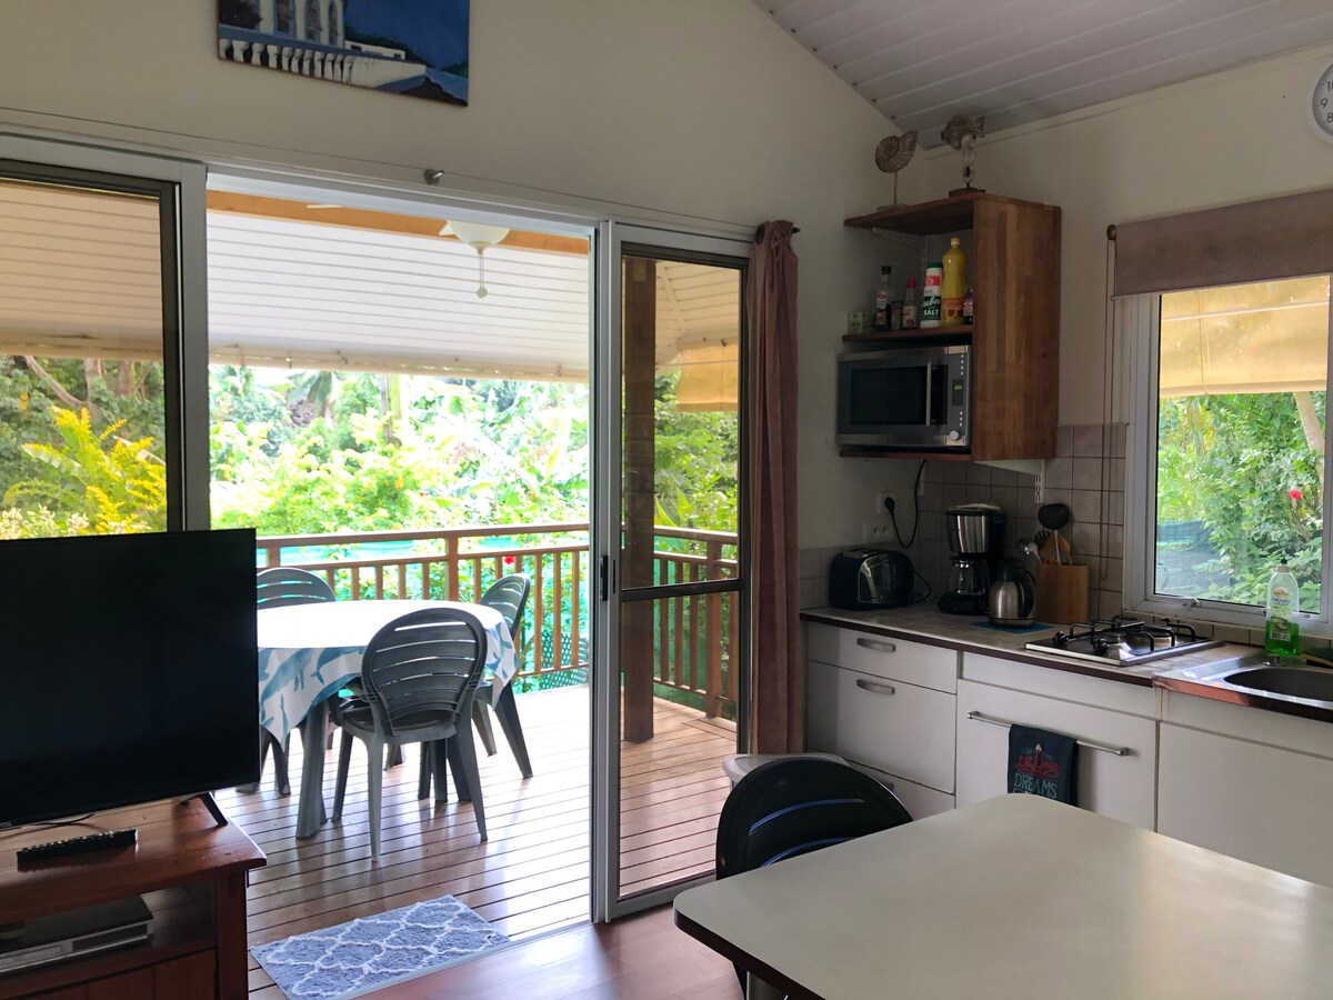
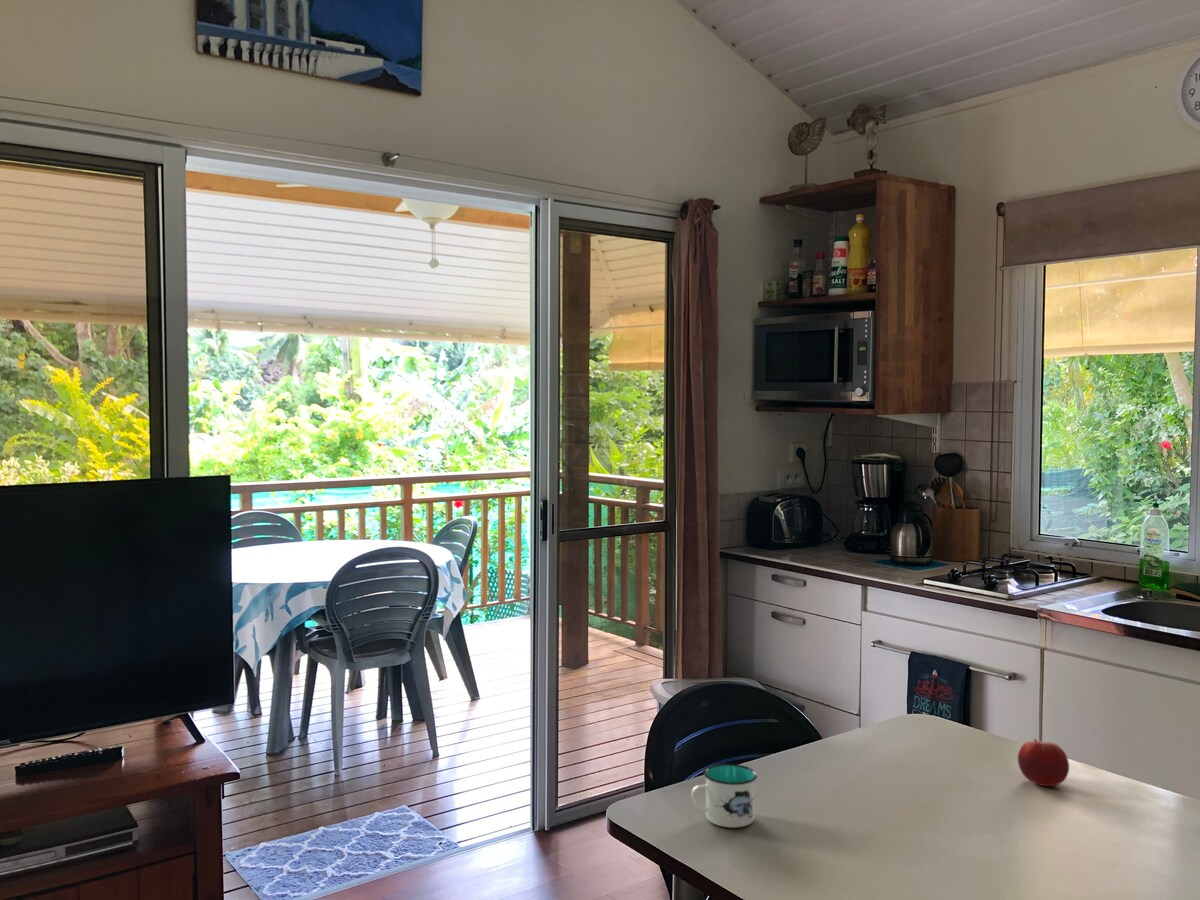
+ mug (723, 796)
+ fruit (1042, 761)
